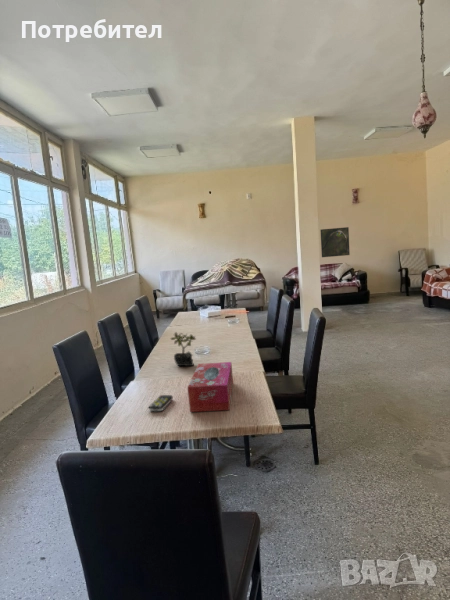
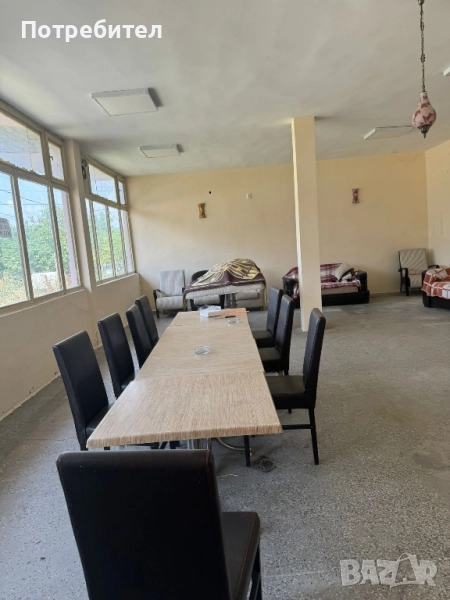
- remote control (161, 402)
- tissue box (212, 384)
- succulent plant (183, 348)
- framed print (335, 242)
